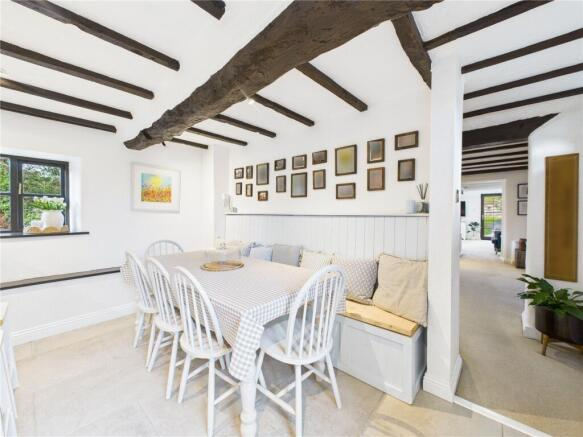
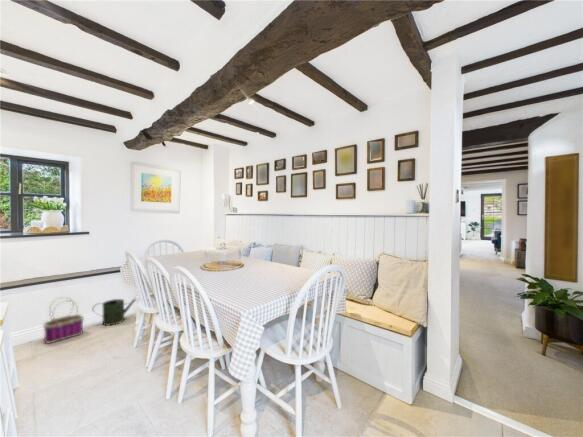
+ watering can (119, 308)
+ basket (64, 317)
